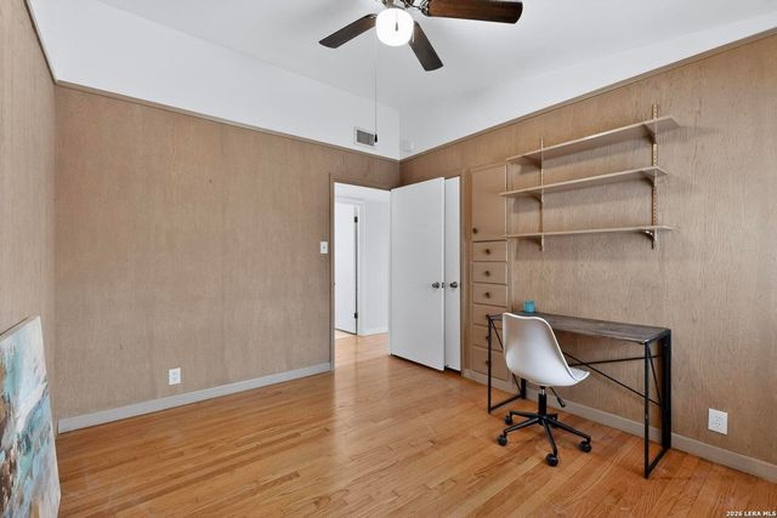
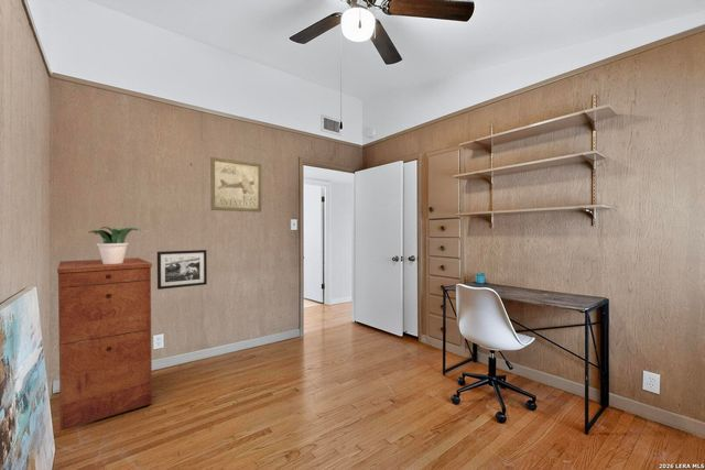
+ wall art (237, 186)
+ potted plant (117, 244)
+ filing cabinet (105, 330)
+ picture frame (183, 269)
